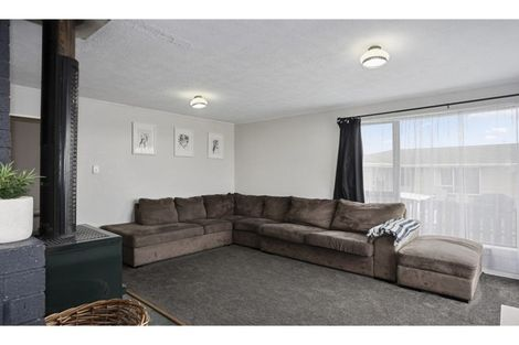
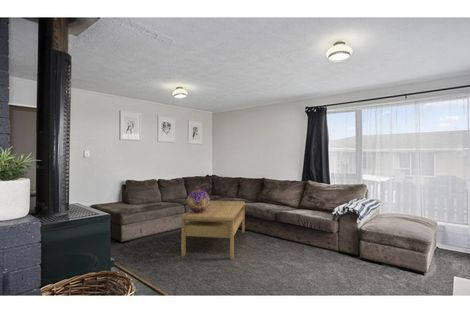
+ coffee table (217, 224)
+ decorative globe (198, 200)
